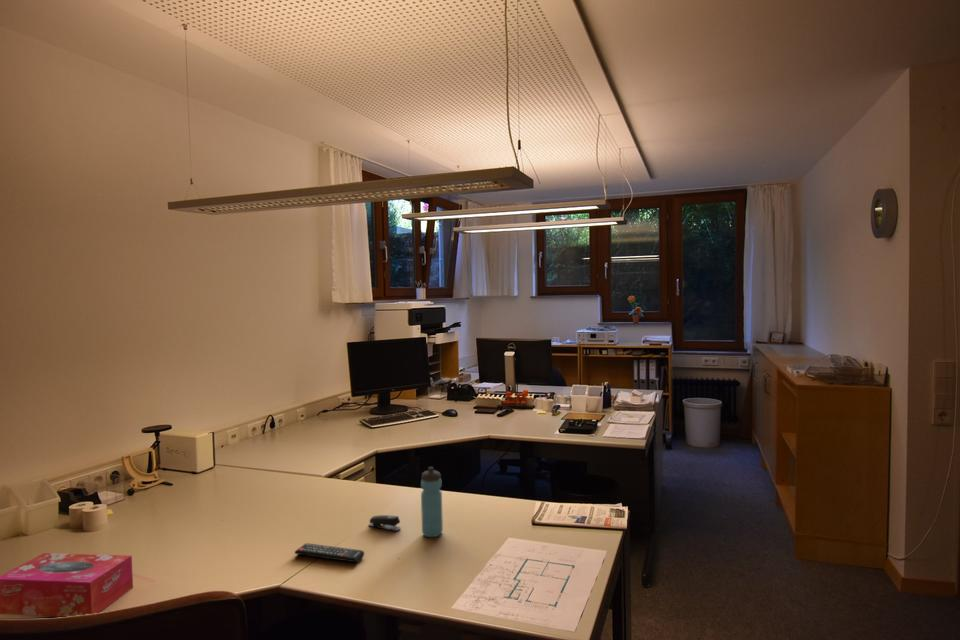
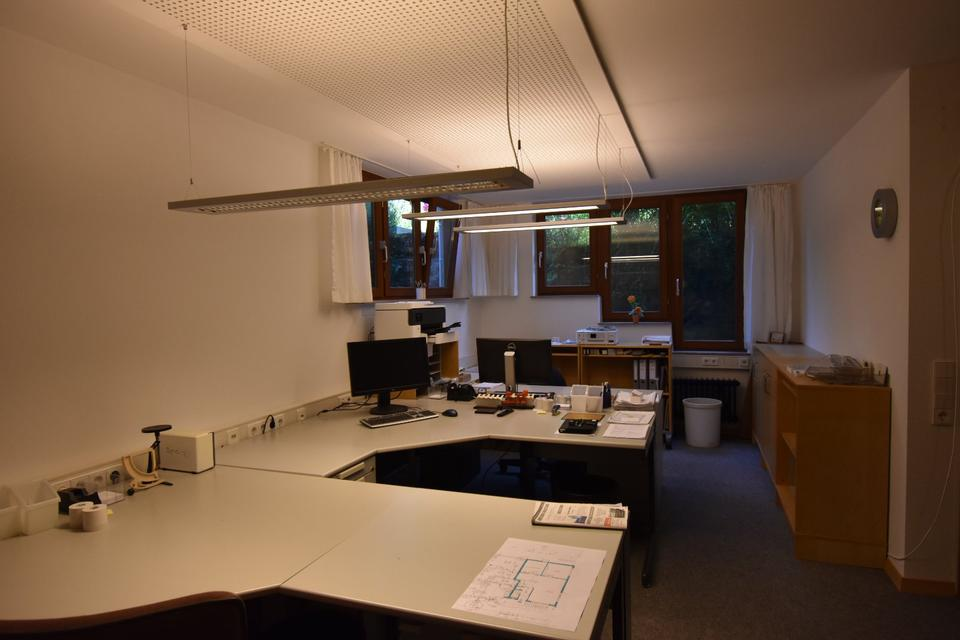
- remote control (329, 553)
- stapler (384, 520)
- tissue box (66, 583)
- water bottle (431, 500)
